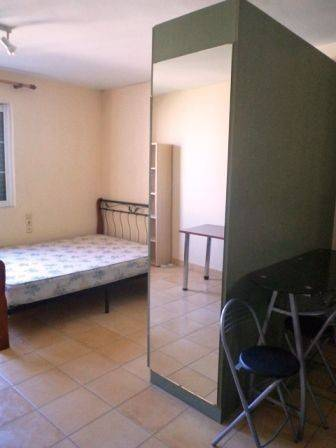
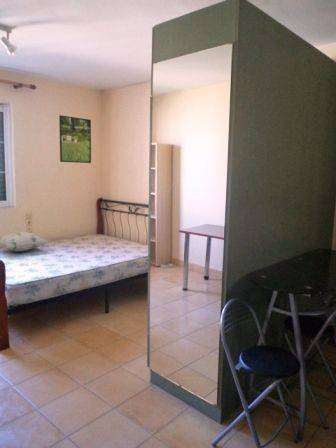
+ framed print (75, 140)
+ decorative pillow (21, 241)
